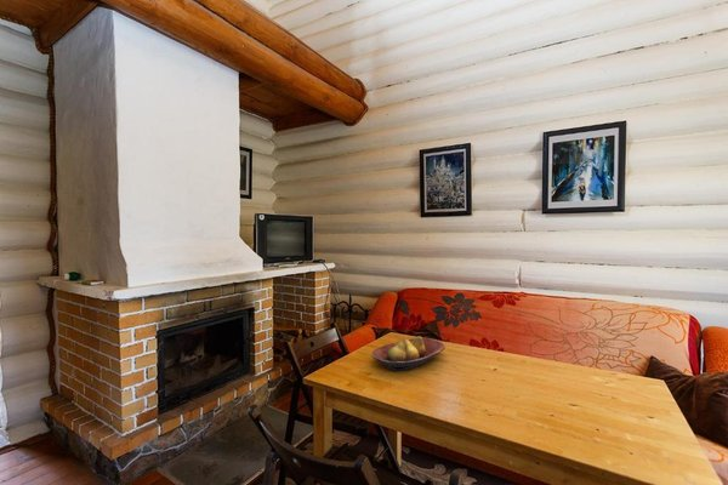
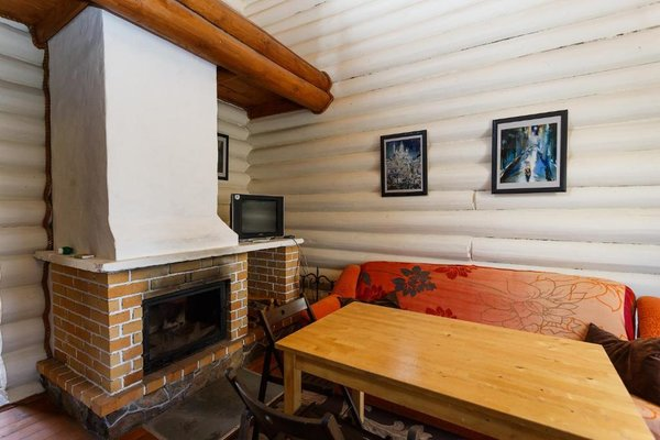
- fruit bowl (409, 349)
